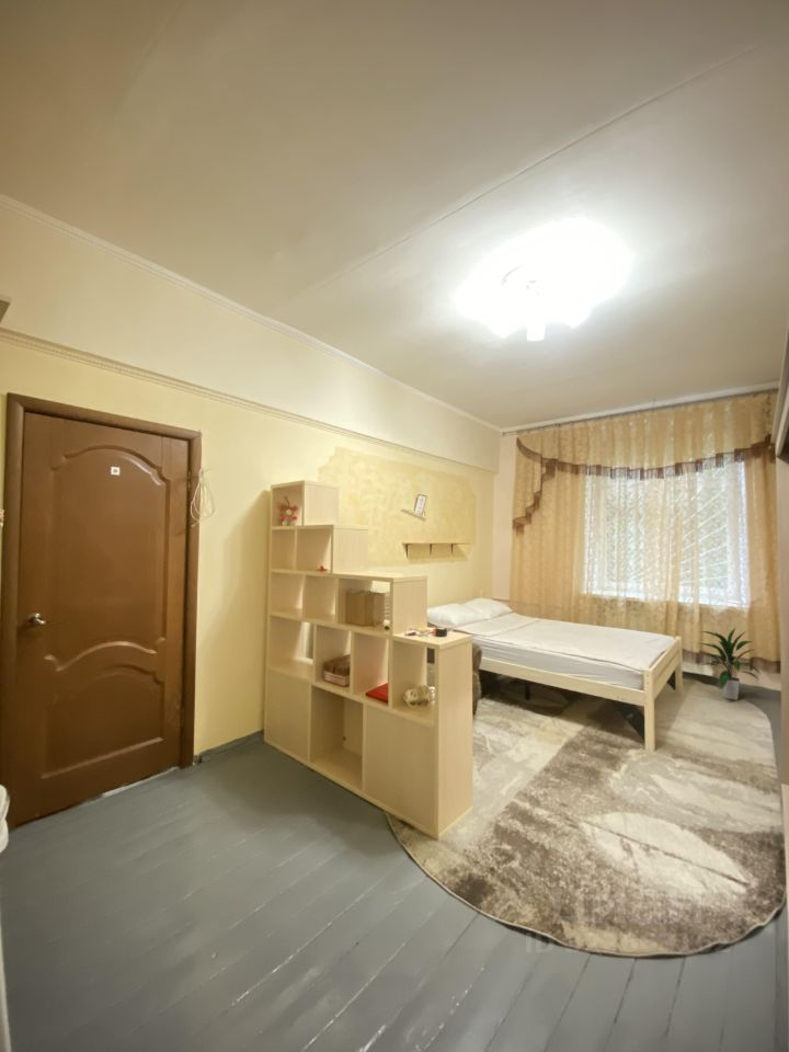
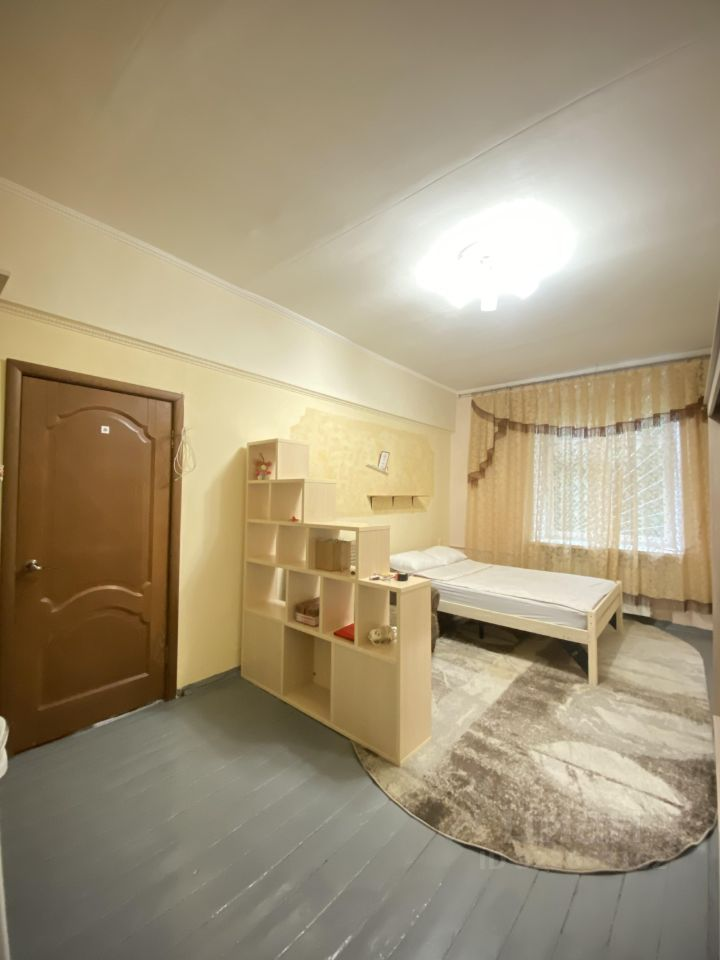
- indoor plant (728, 662)
